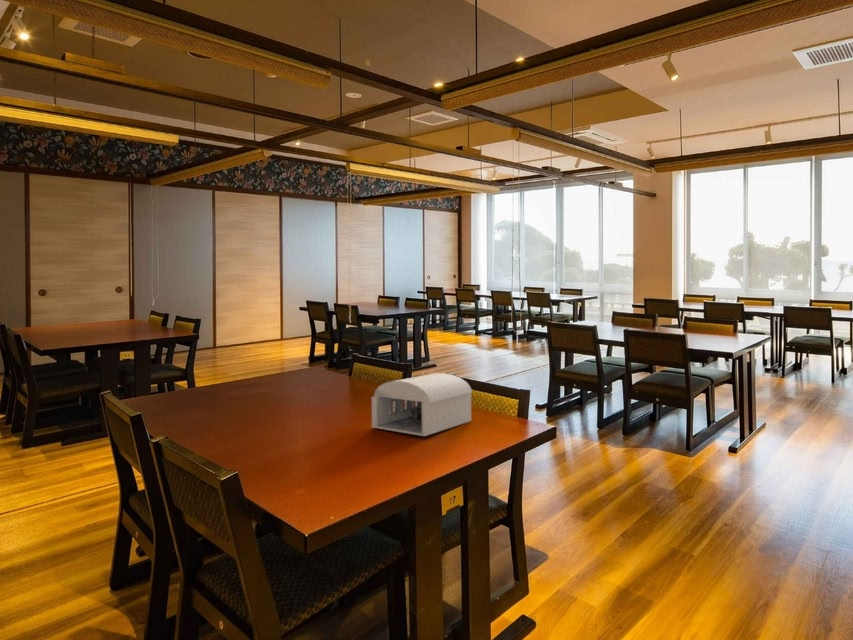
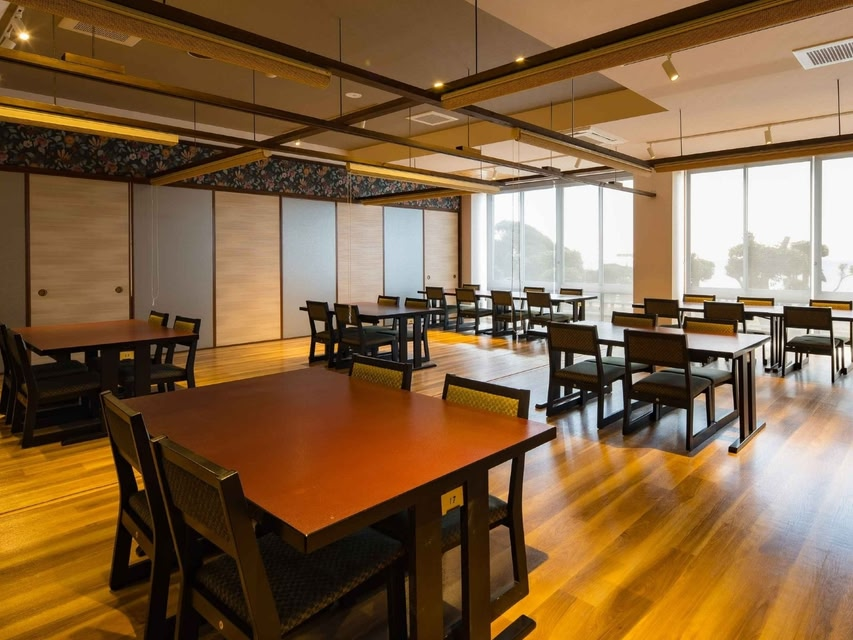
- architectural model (422, 400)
